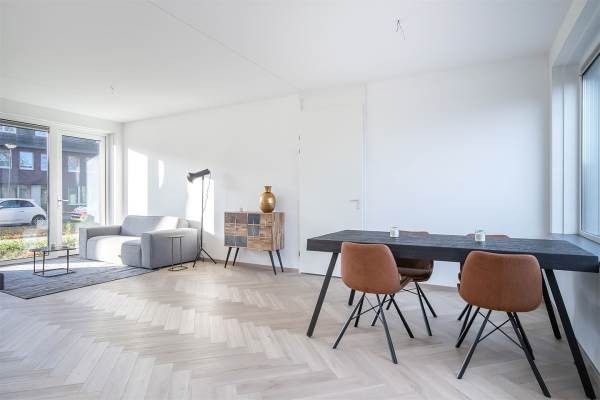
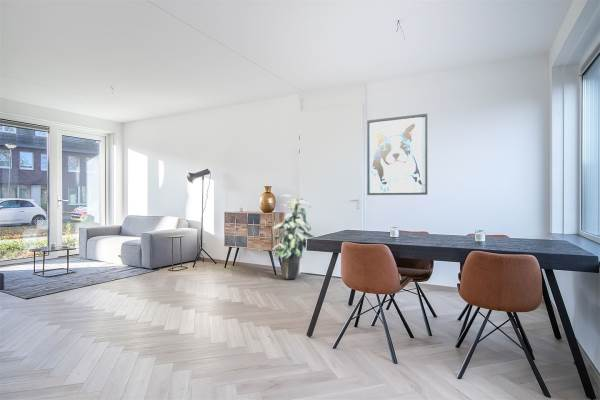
+ wall art (396, 156)
+ indoor plant (291, 236)
